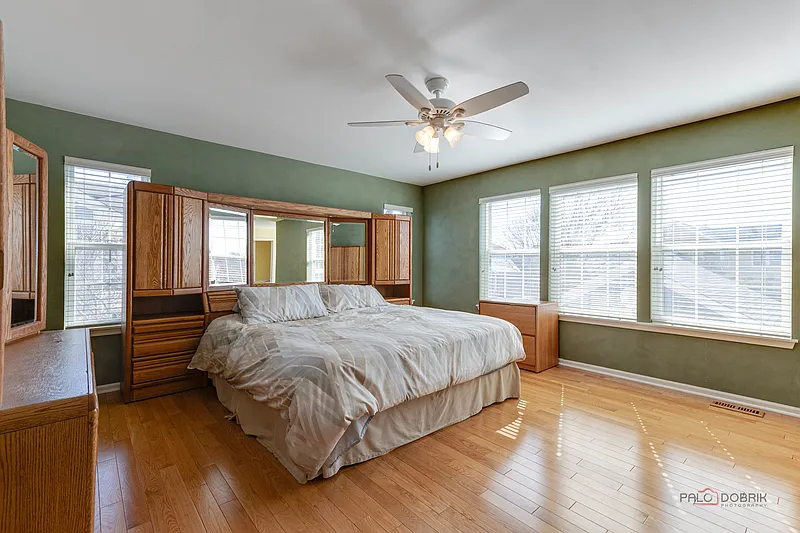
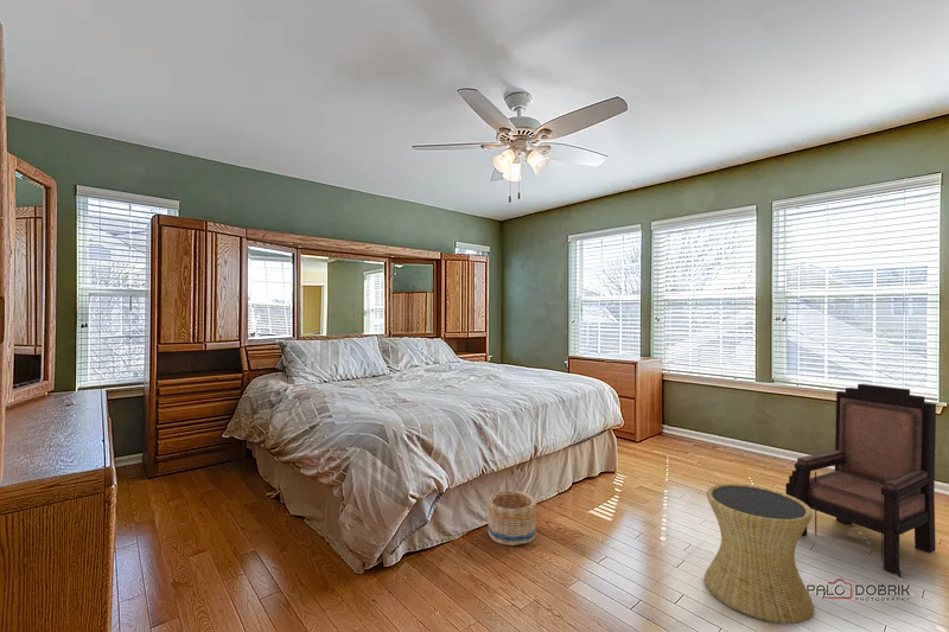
+ basket (511, 516)
+ armchair (859, 466)
+ side table (756, 545)
